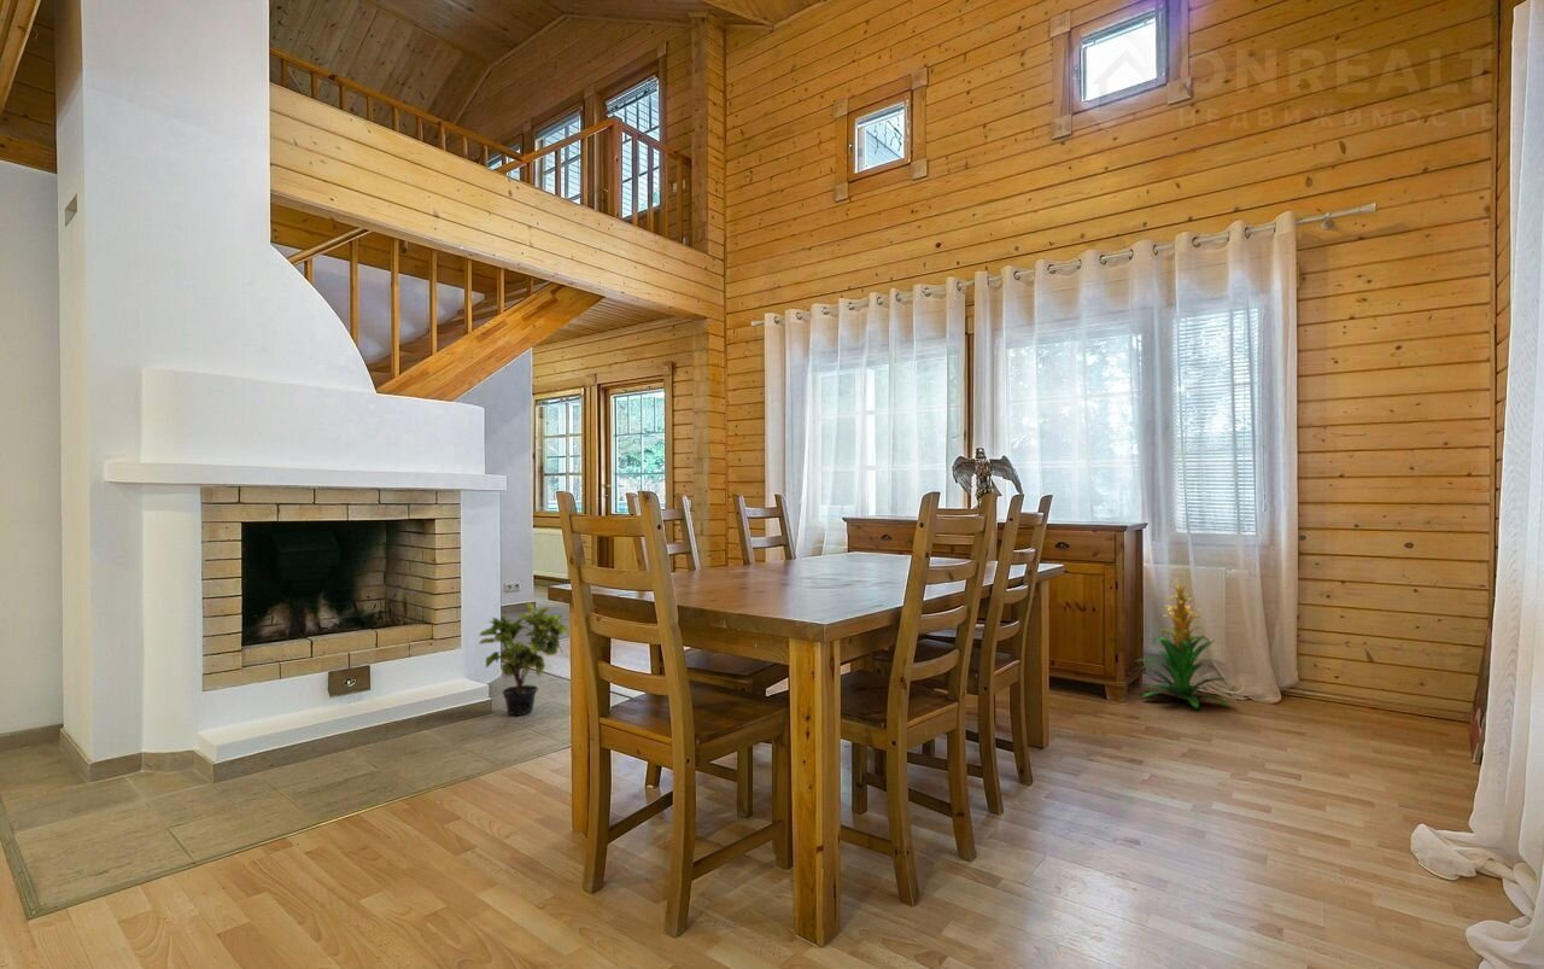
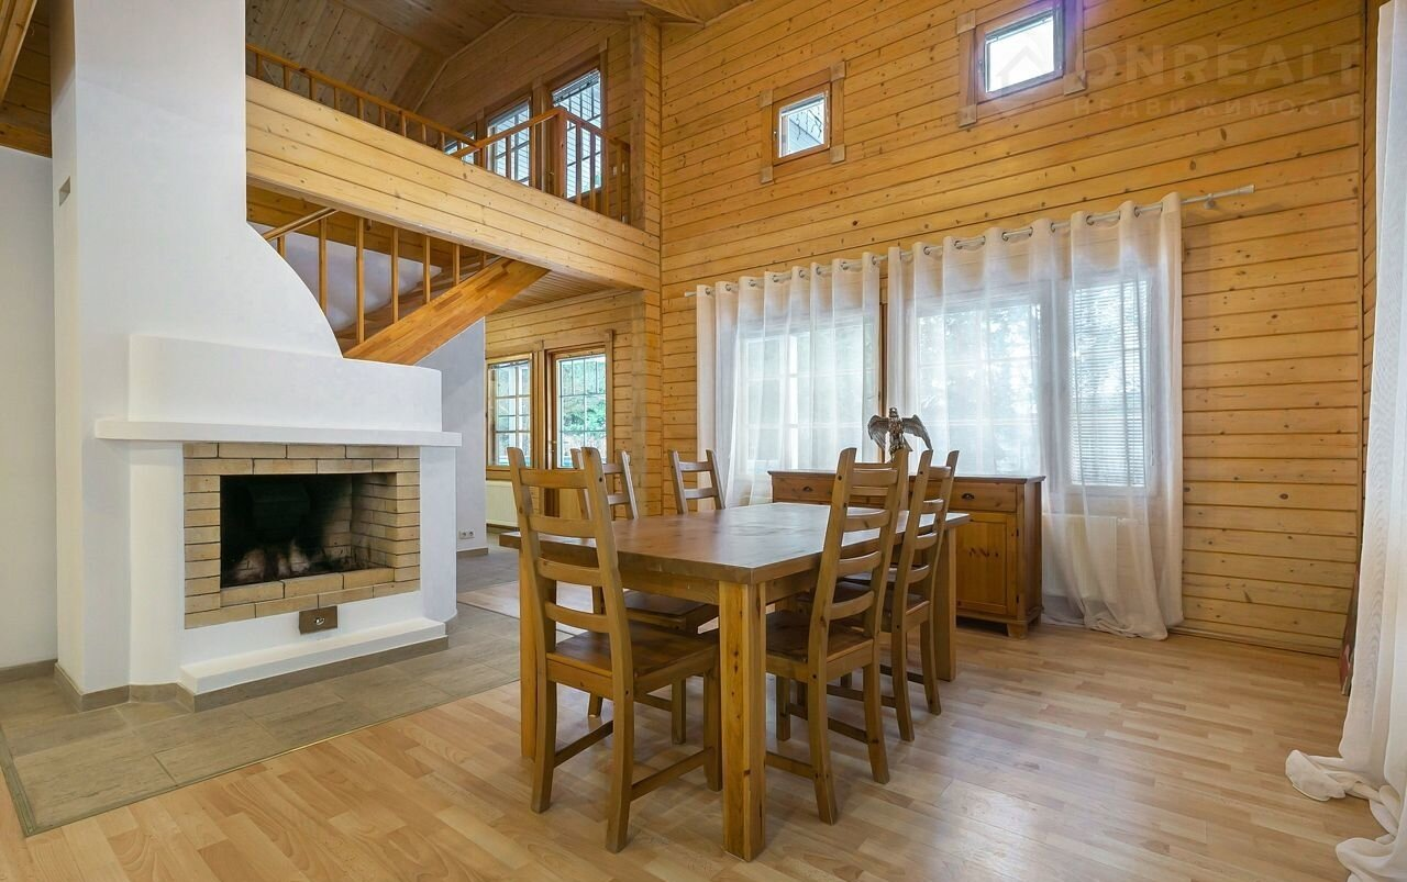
- potted plant (526, 656)
- indoor plant (1182, 638)
